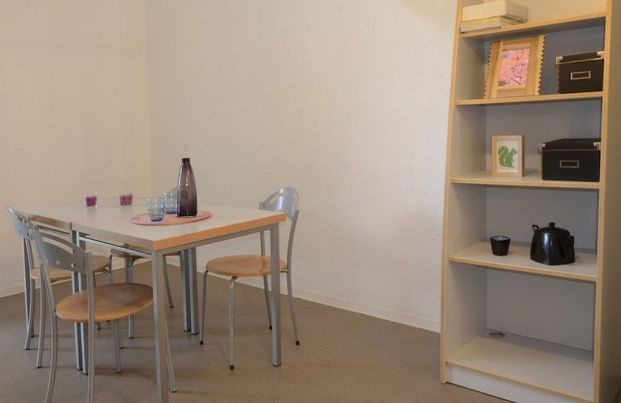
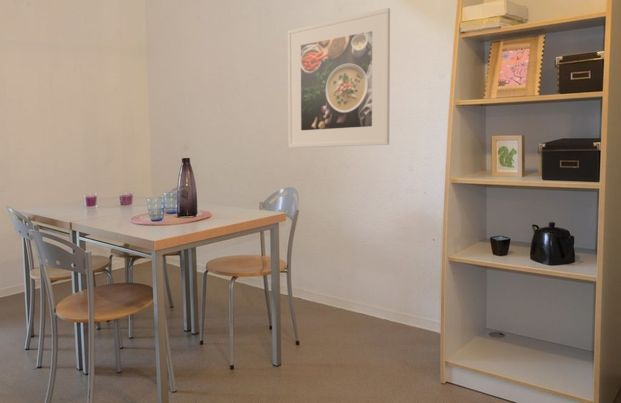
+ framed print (335, 83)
